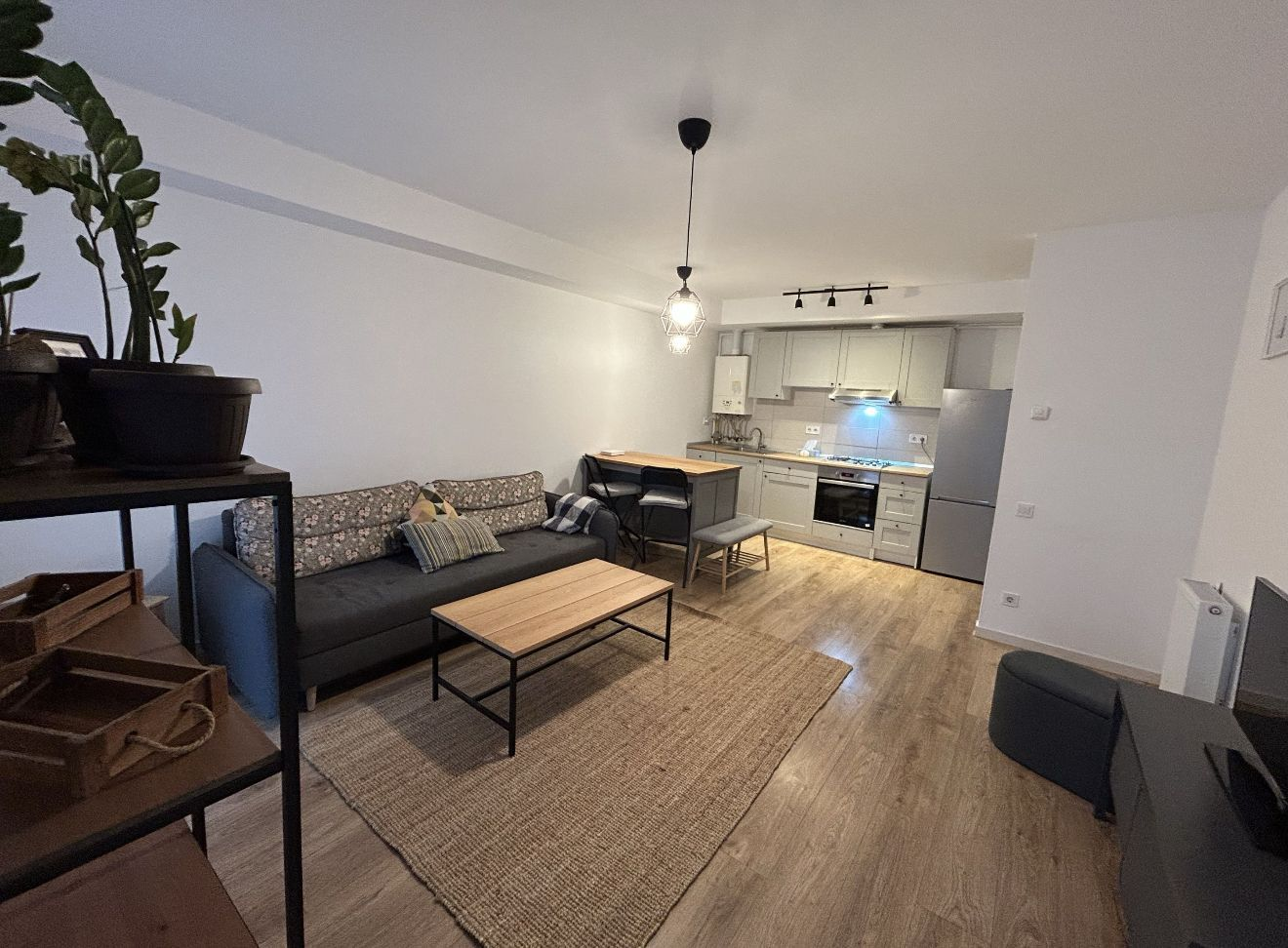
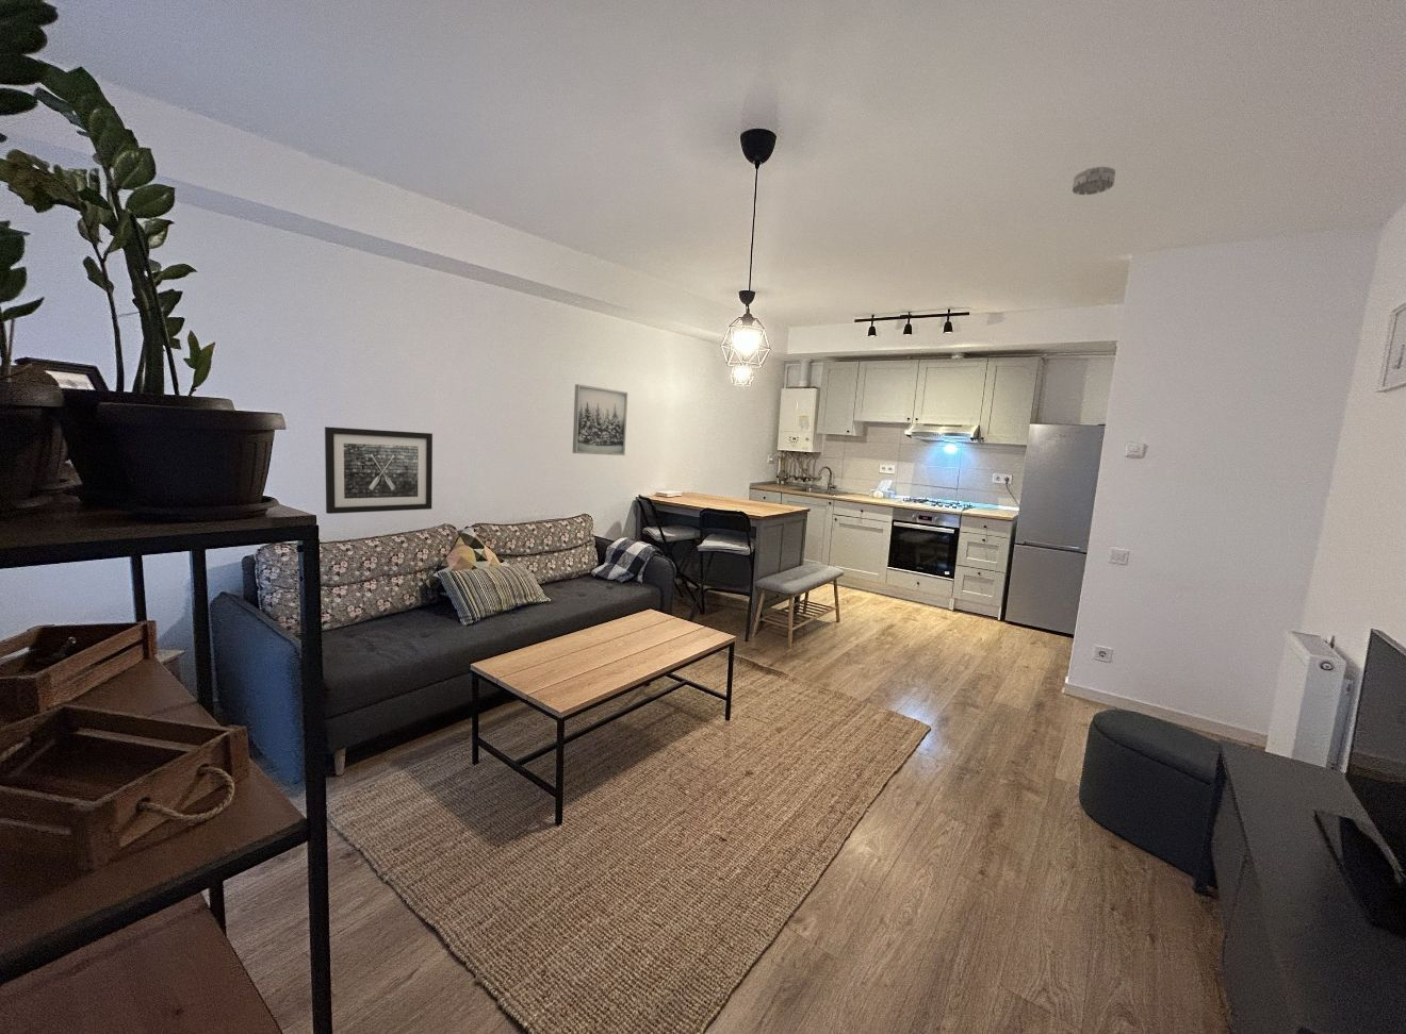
+ wall art (600, 421)
+ wall art (381, 470)
+ smoke detector (1093, 180)
